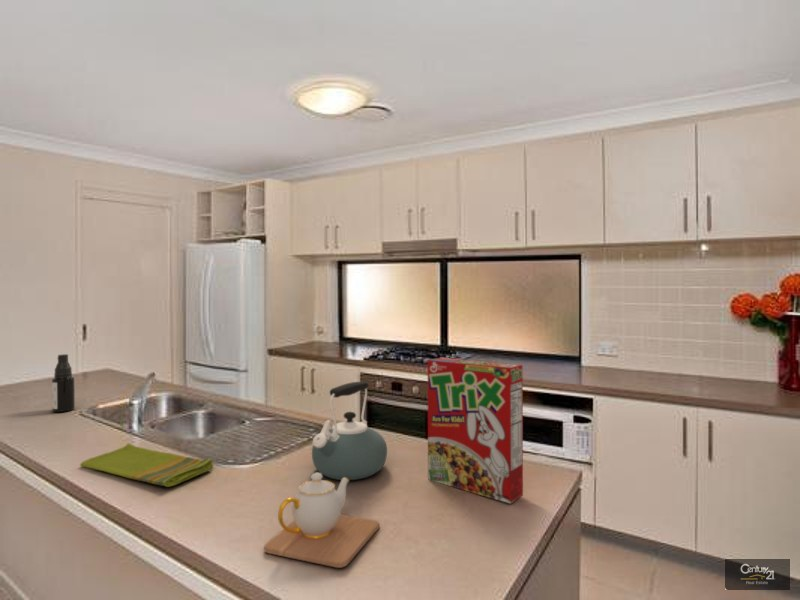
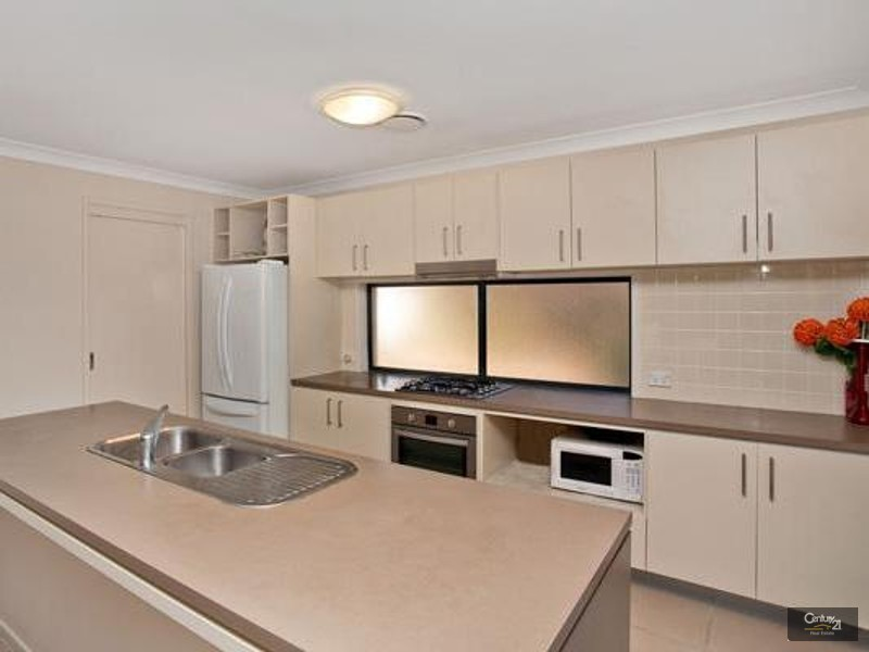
- spray bottle (63, 382)
- teapot (324, 506)
- kettle (345, 428)
- cereal box (473, 424)
- dish towel (146, 463)
